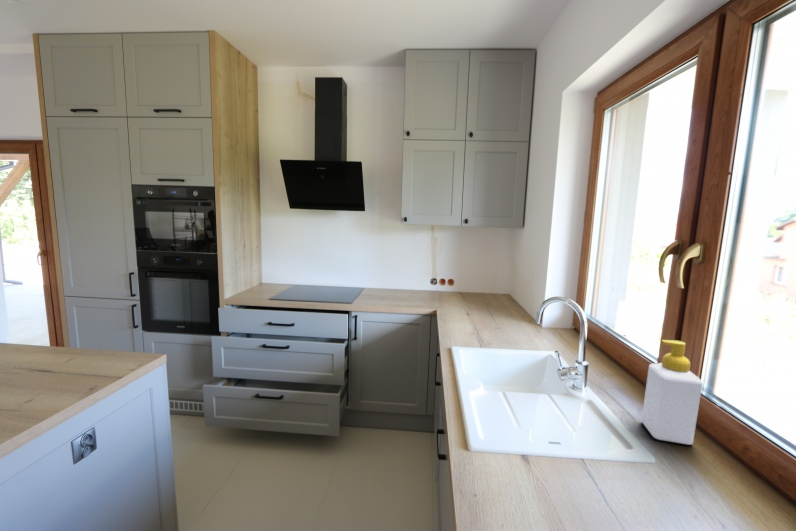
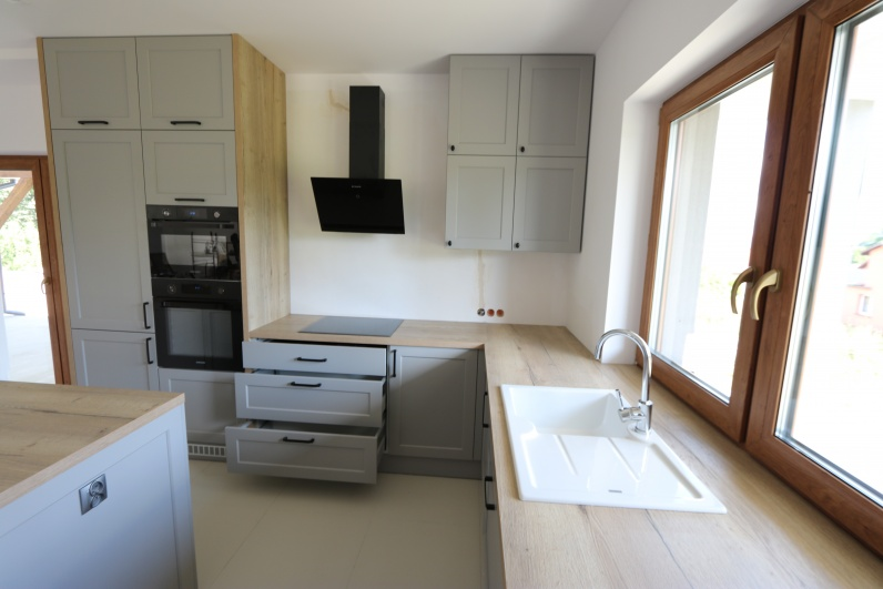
- soap bottle (672, 388)
